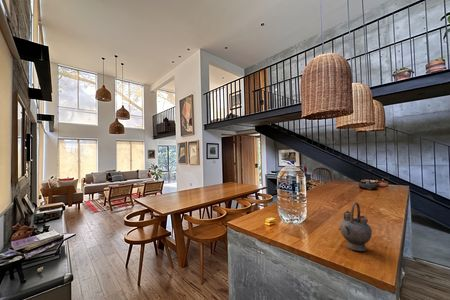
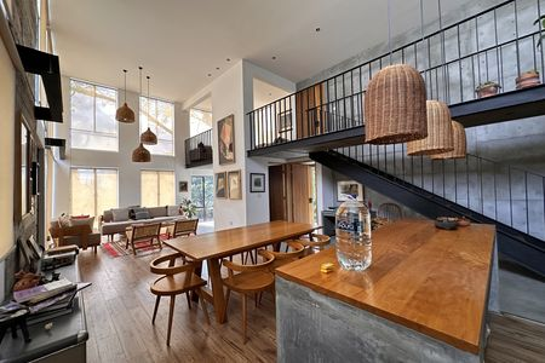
- teapot (353, 225)
